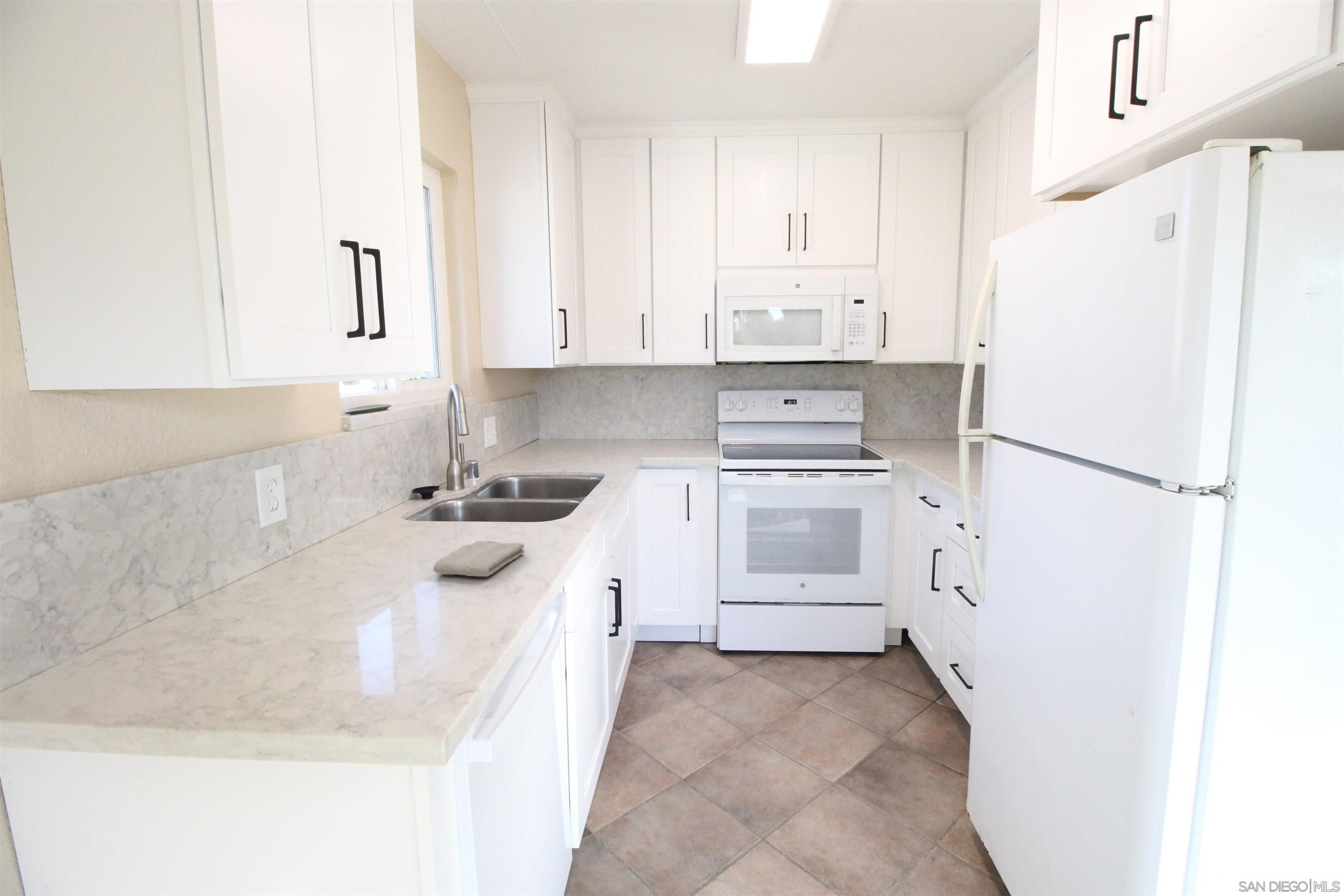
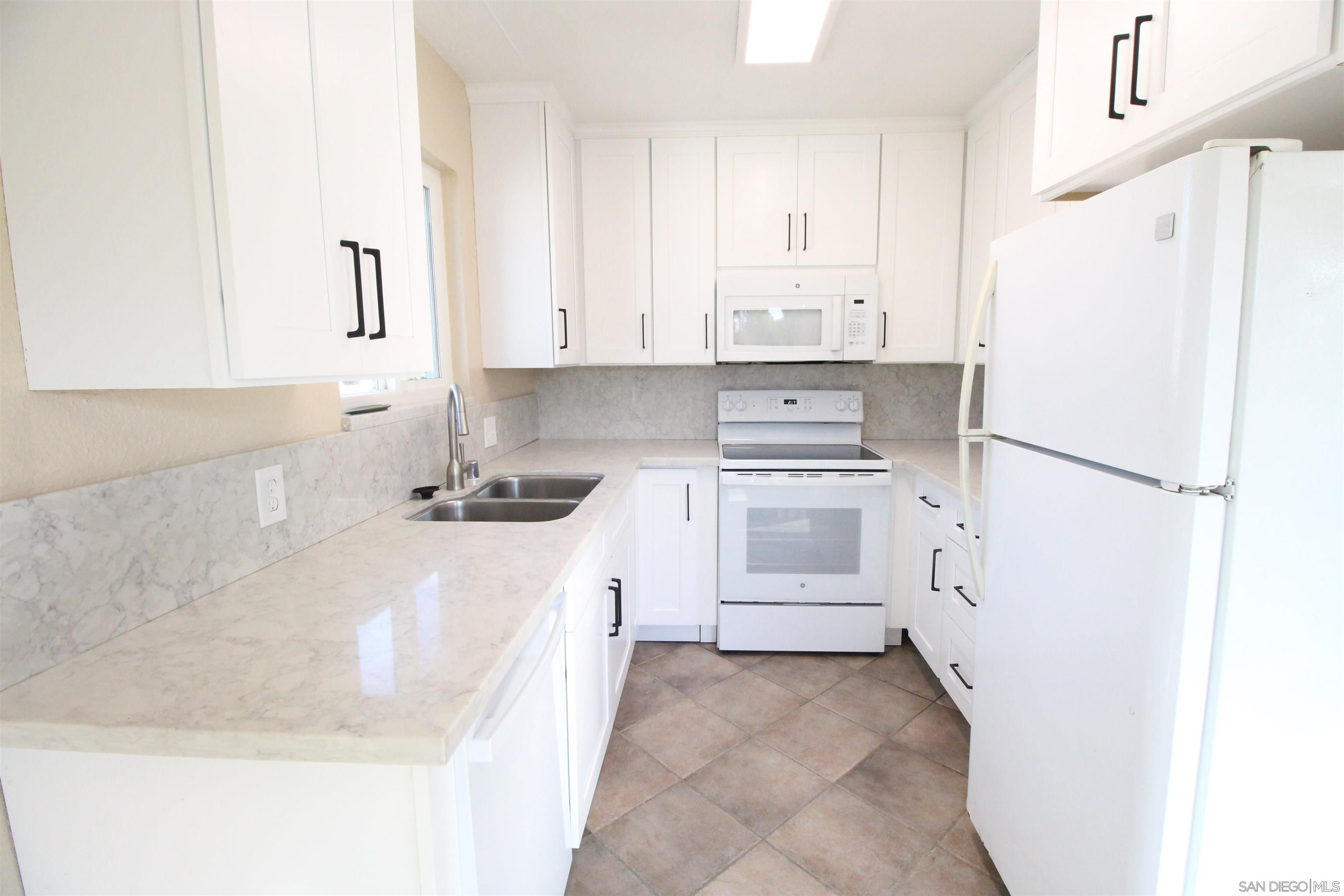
- washcloth (482, 556)
